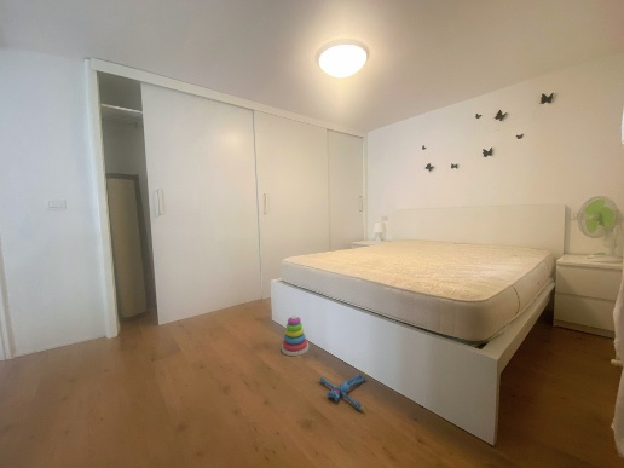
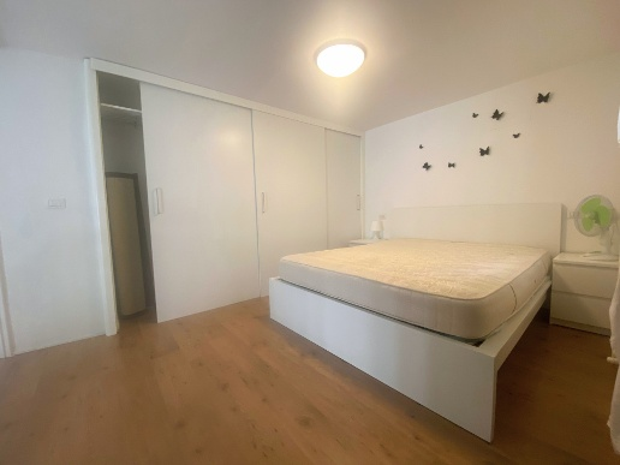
- stacking toy (294, 333)
- plush toy (348, 385)
